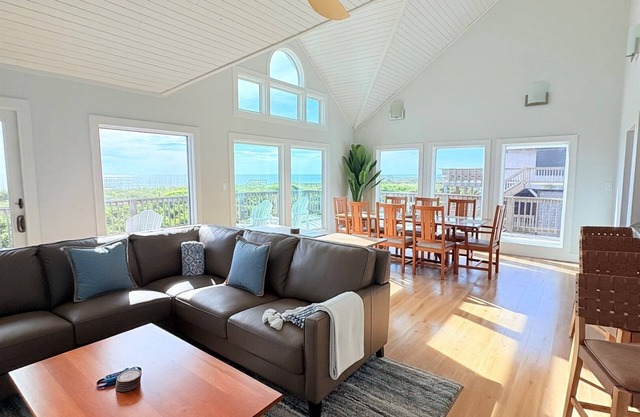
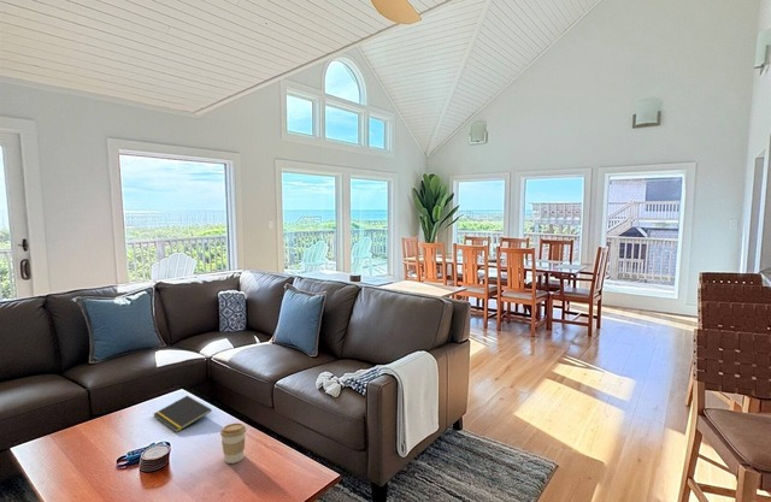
+ notepad (182, 412)
+ coffee cup (234, 442)
